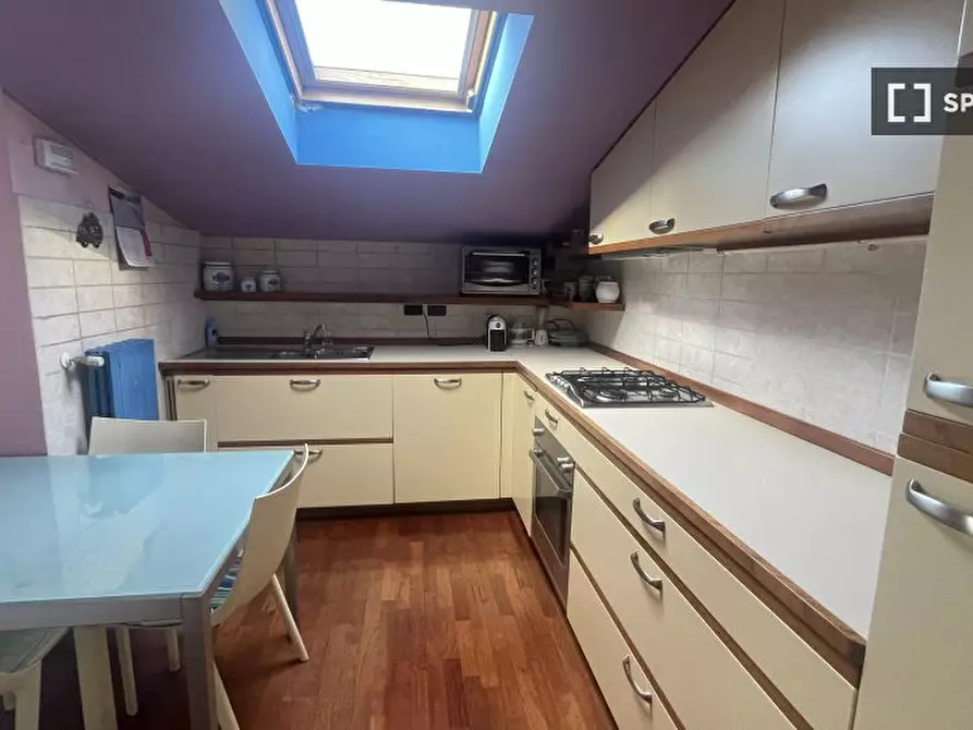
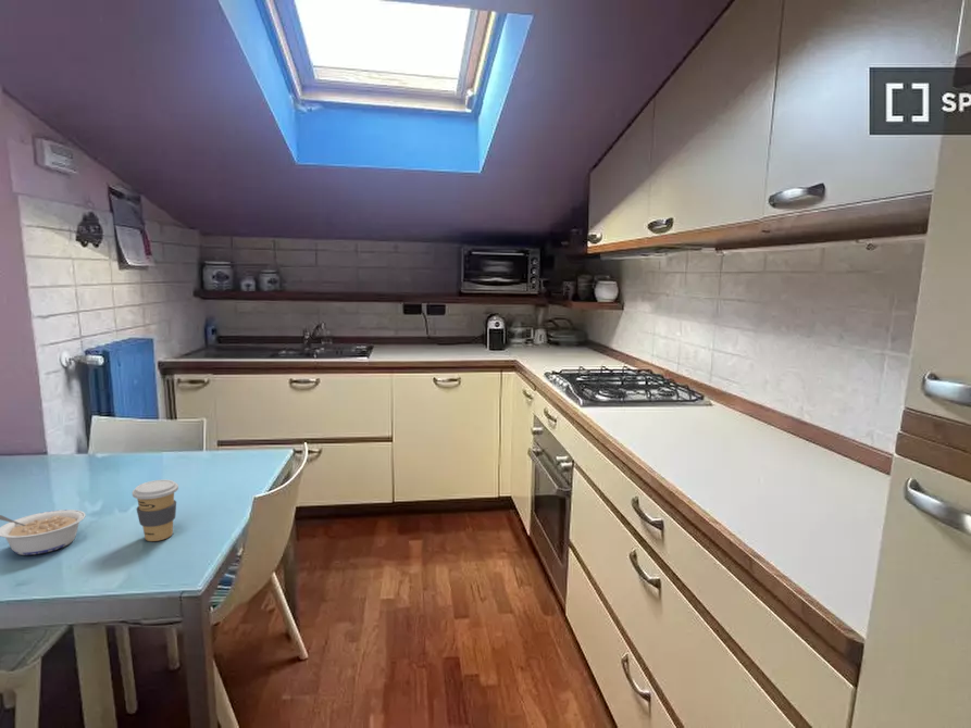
+ legume (39, 531)
+ coffee cup (157, 511)
